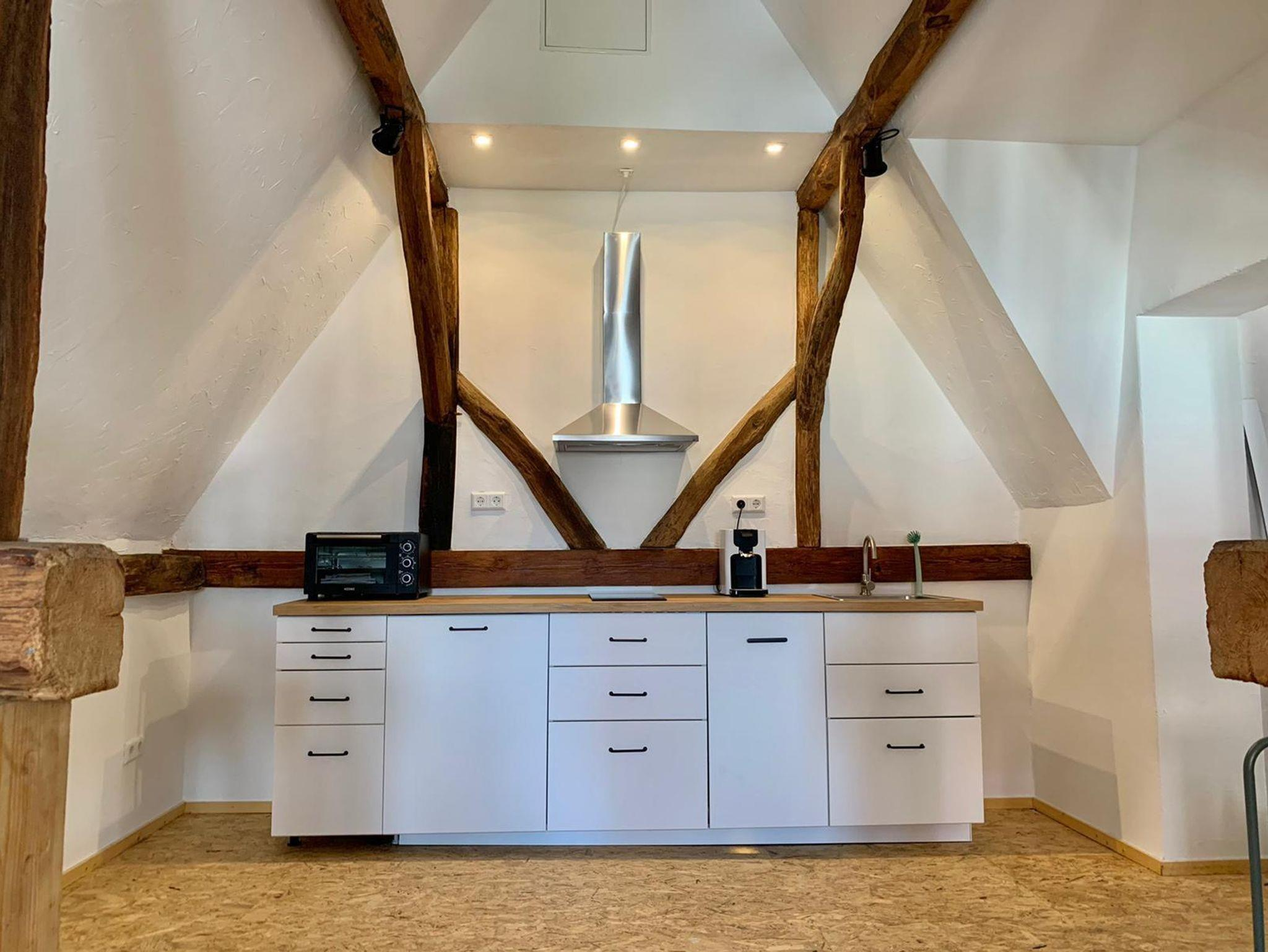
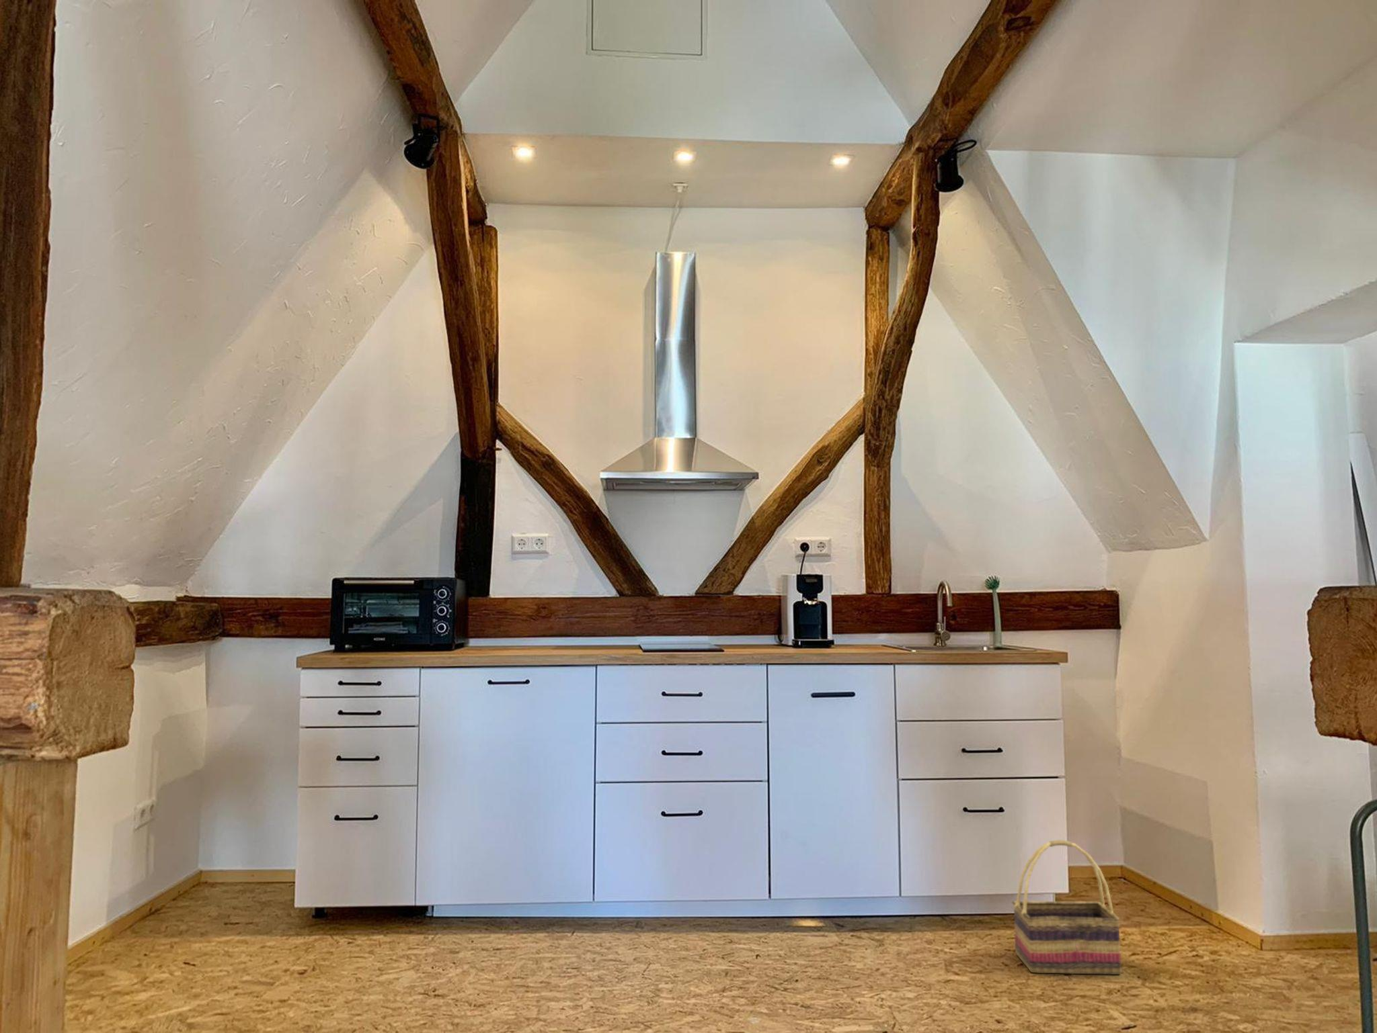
+ basket (1064, 902)
